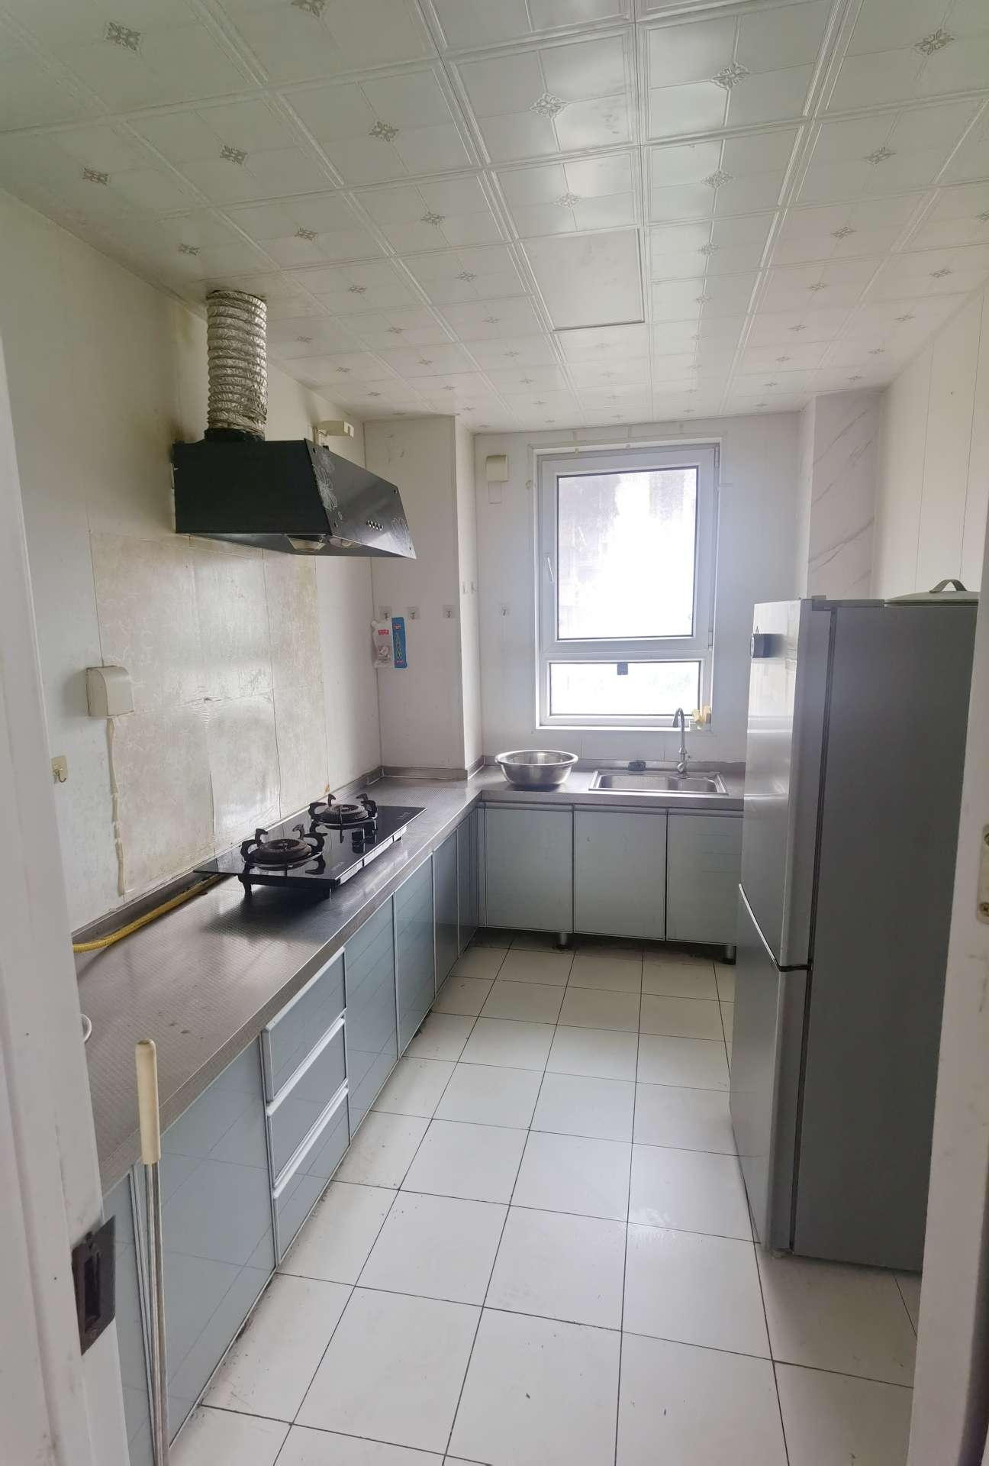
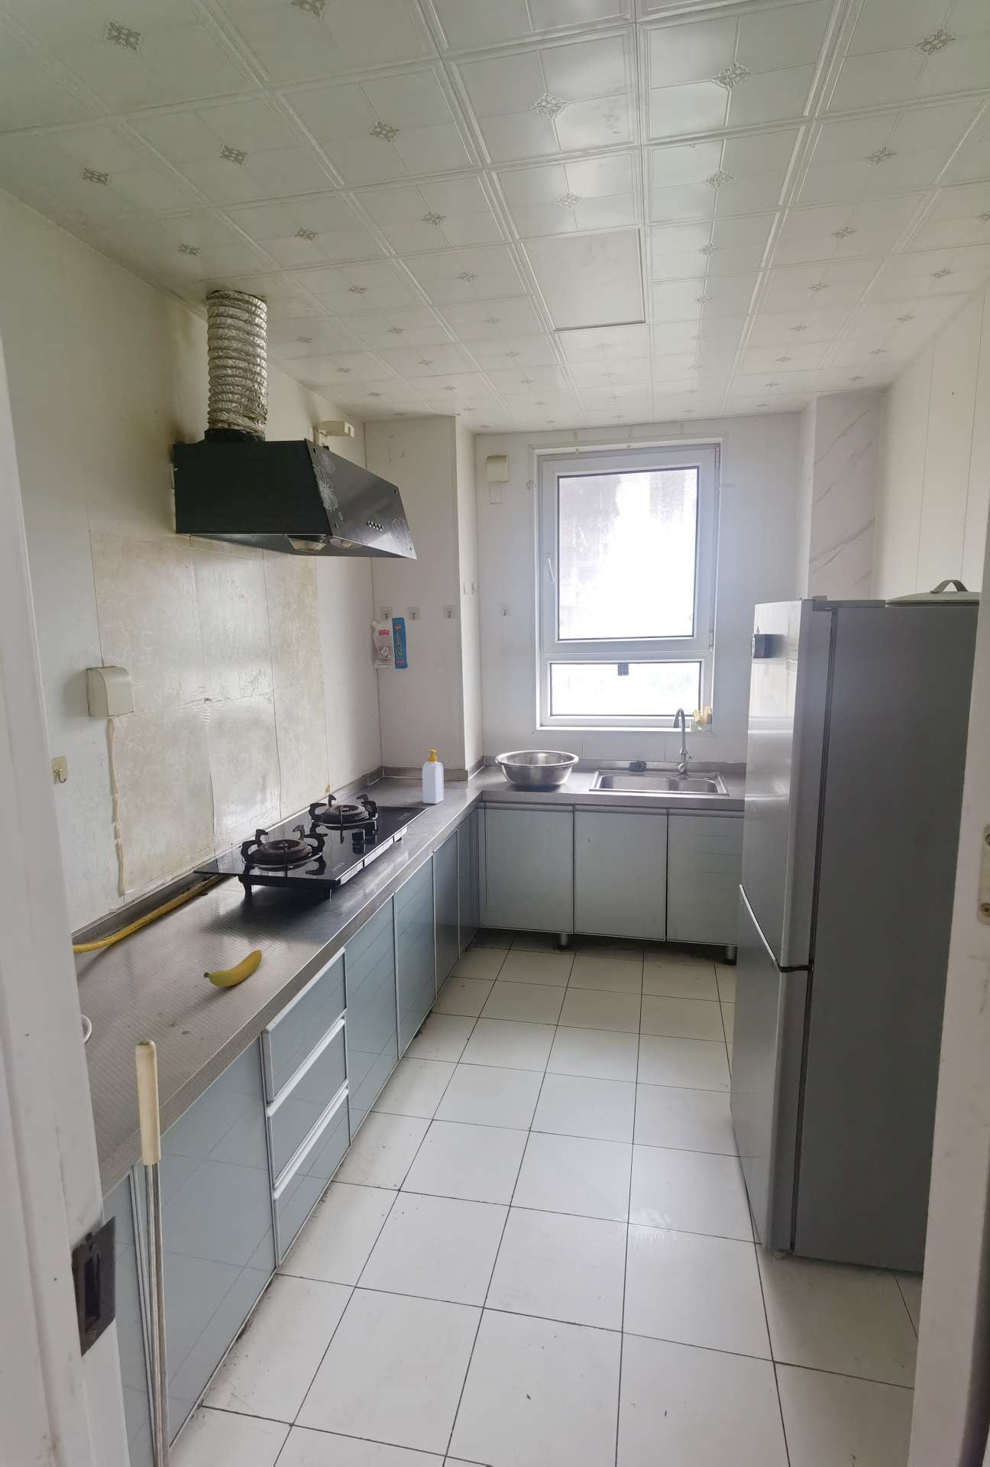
+ banana (234, 968)
+ soap bottle (432, 775)
